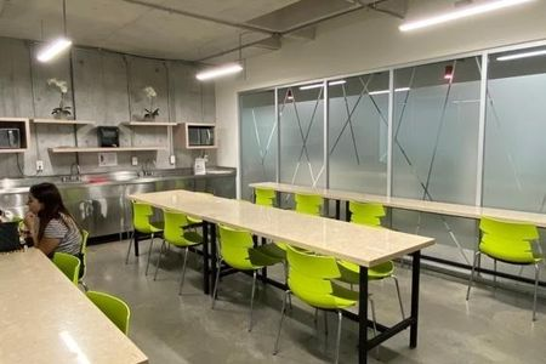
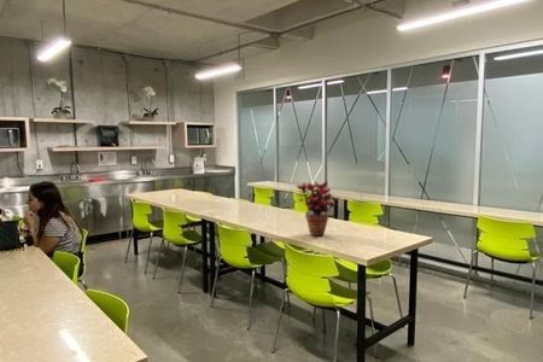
+ potted plant (317, 209)
